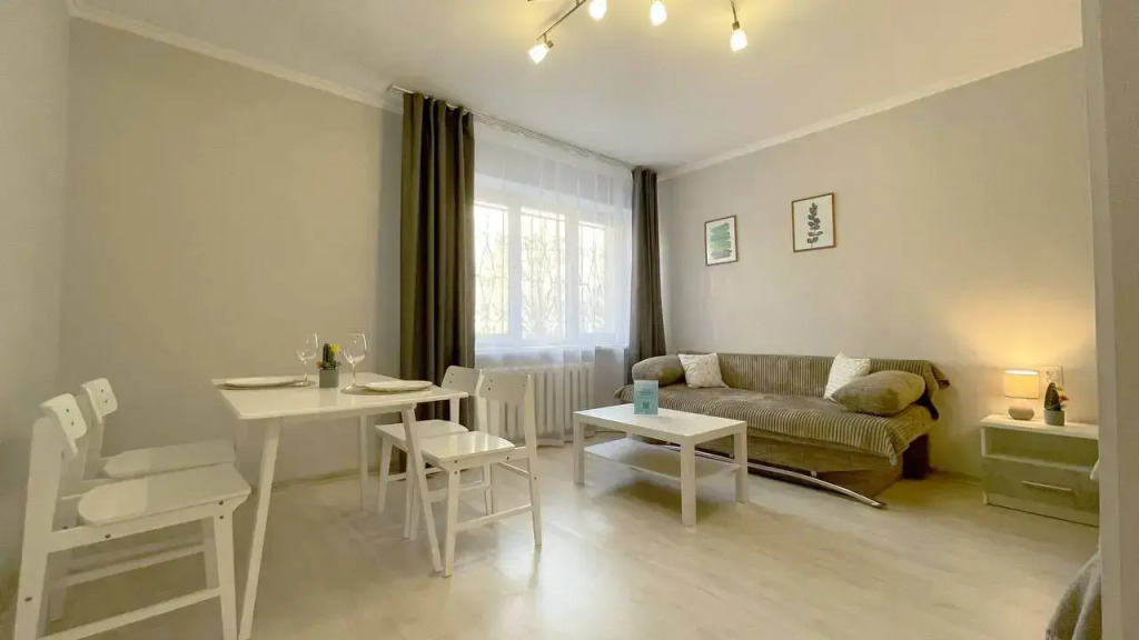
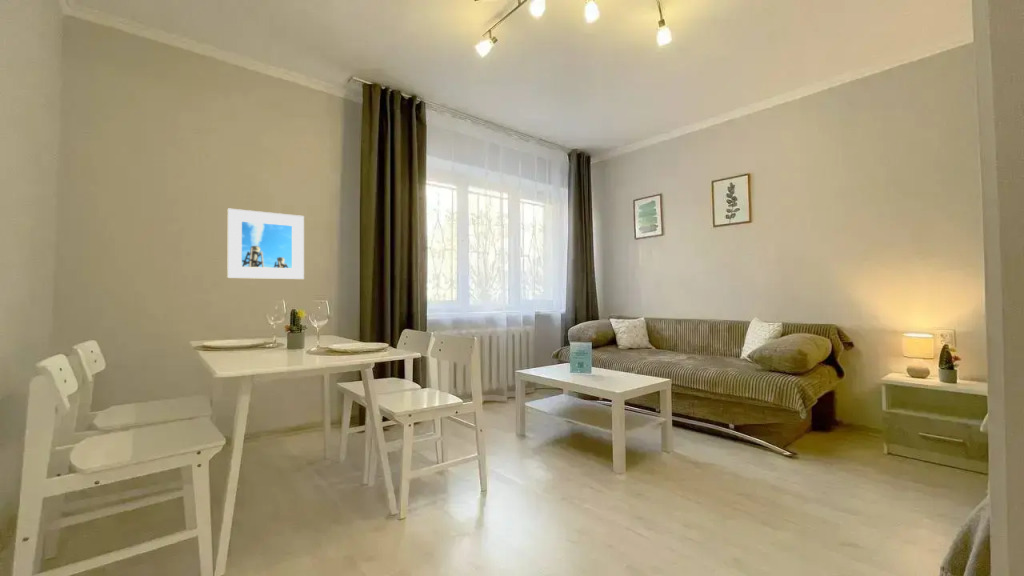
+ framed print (267, 245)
